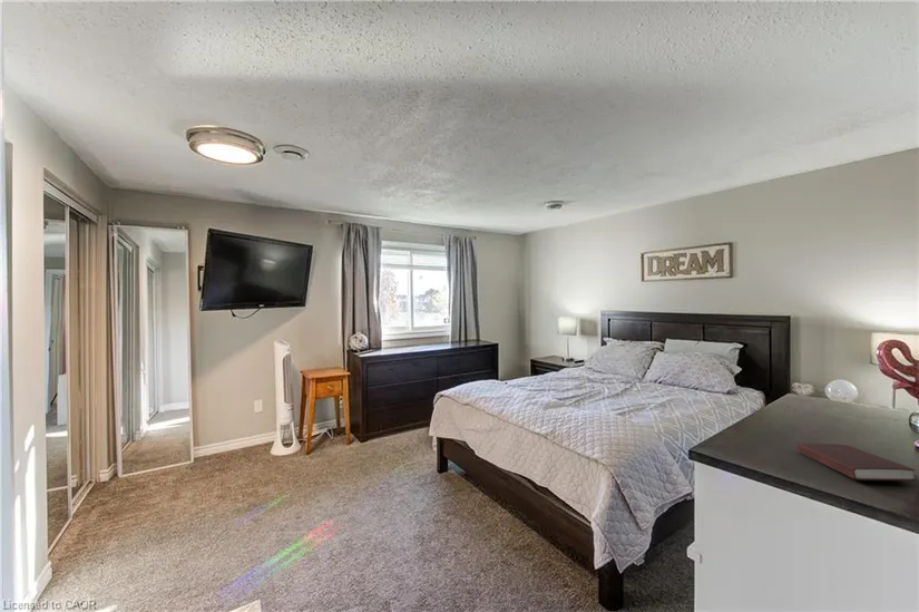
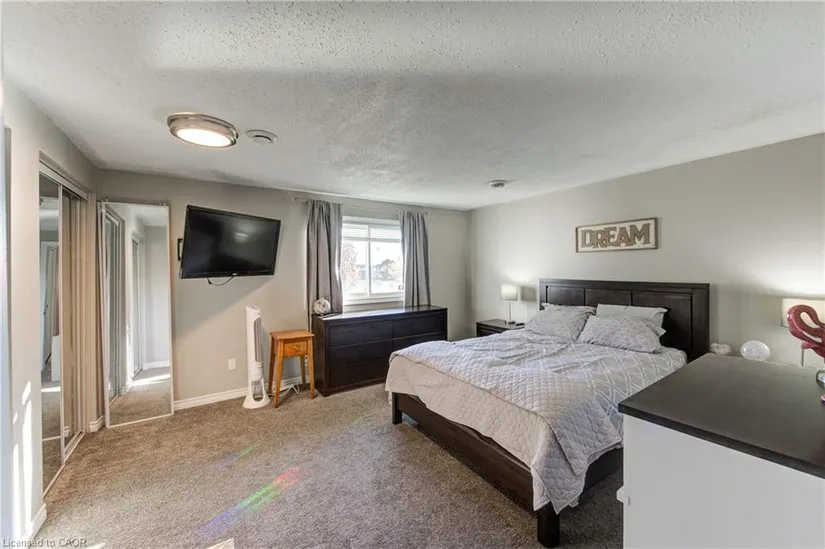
- book (850, 459)
